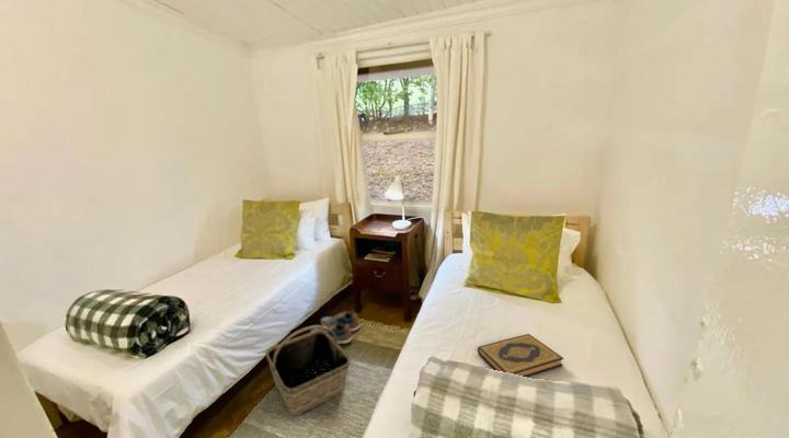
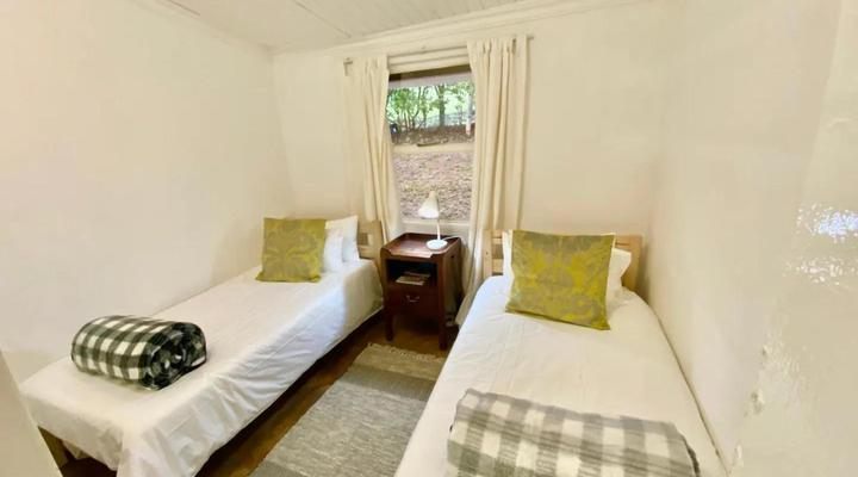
- shoe (335, 325)
- hardback book (518, 355)
- basket (307, 358)
